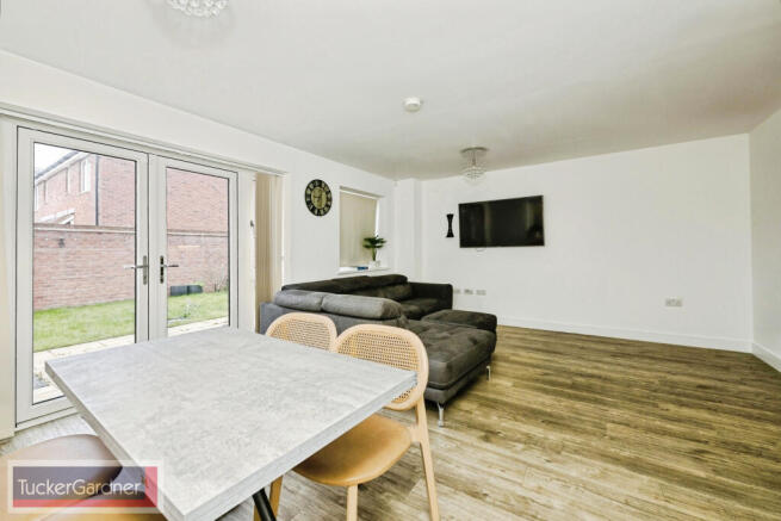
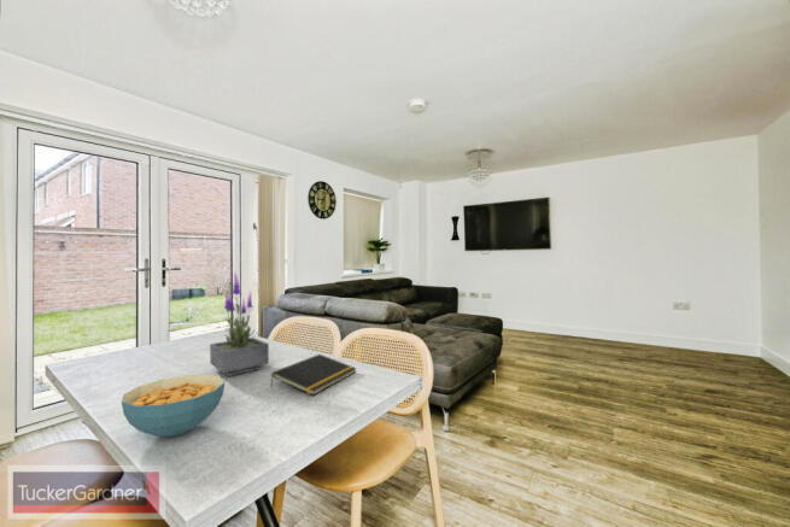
+ potted plant (239, 320)
+ notepad (316, 371)
+ cereal bowl (176, 409)
